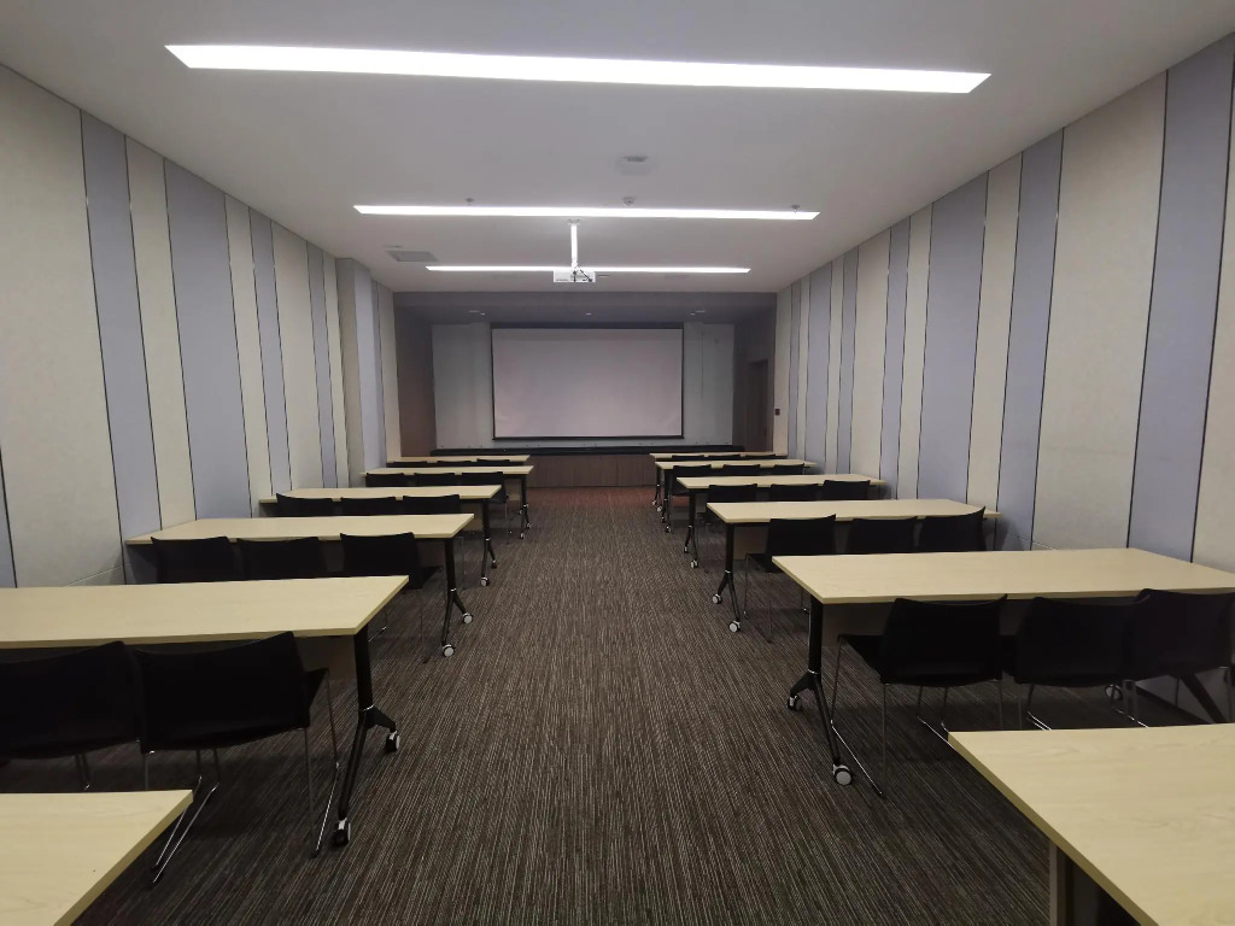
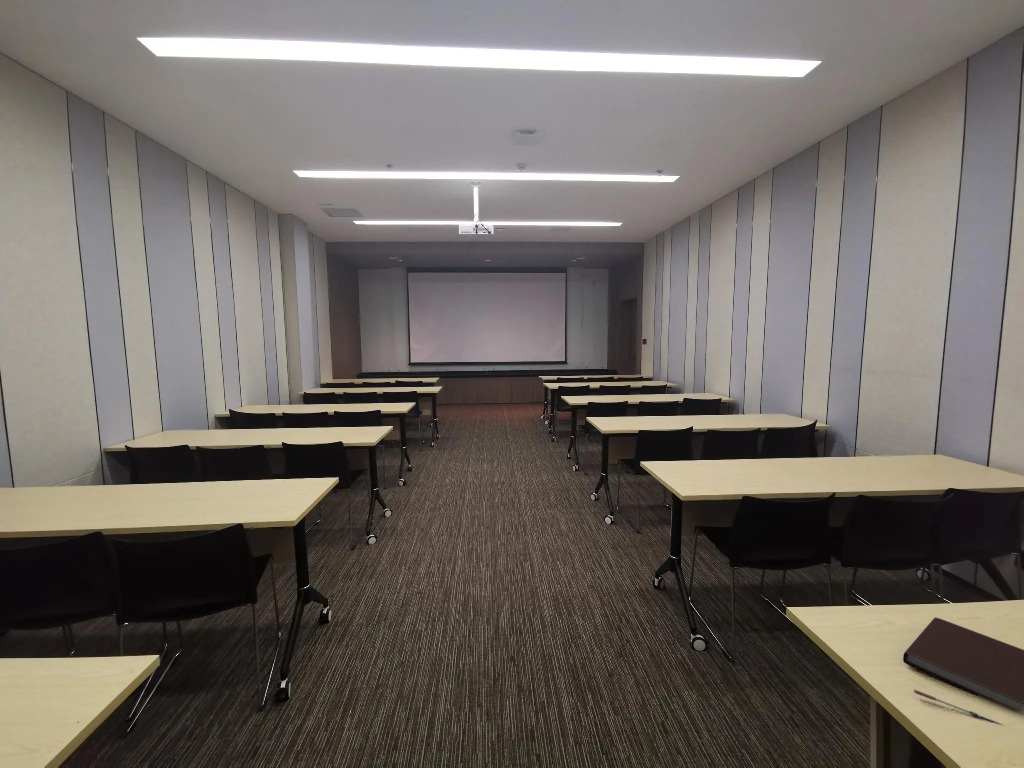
+ pen (956, 706)
+ notebook (973, 660)
